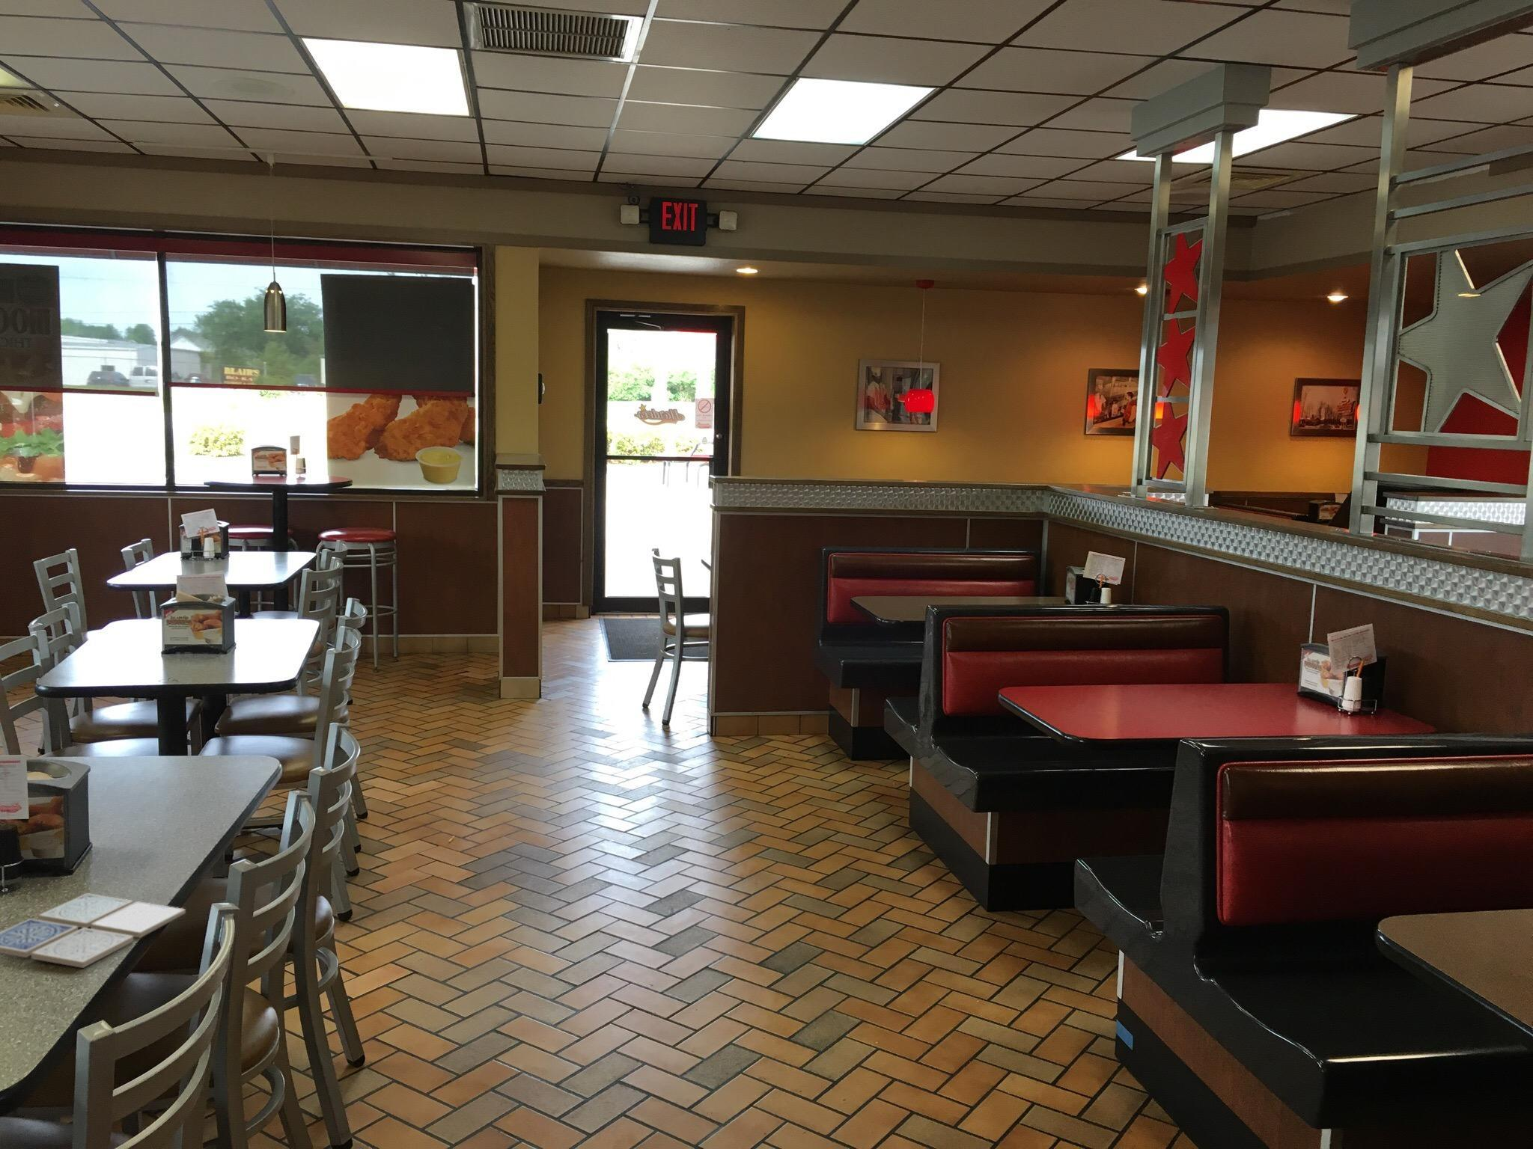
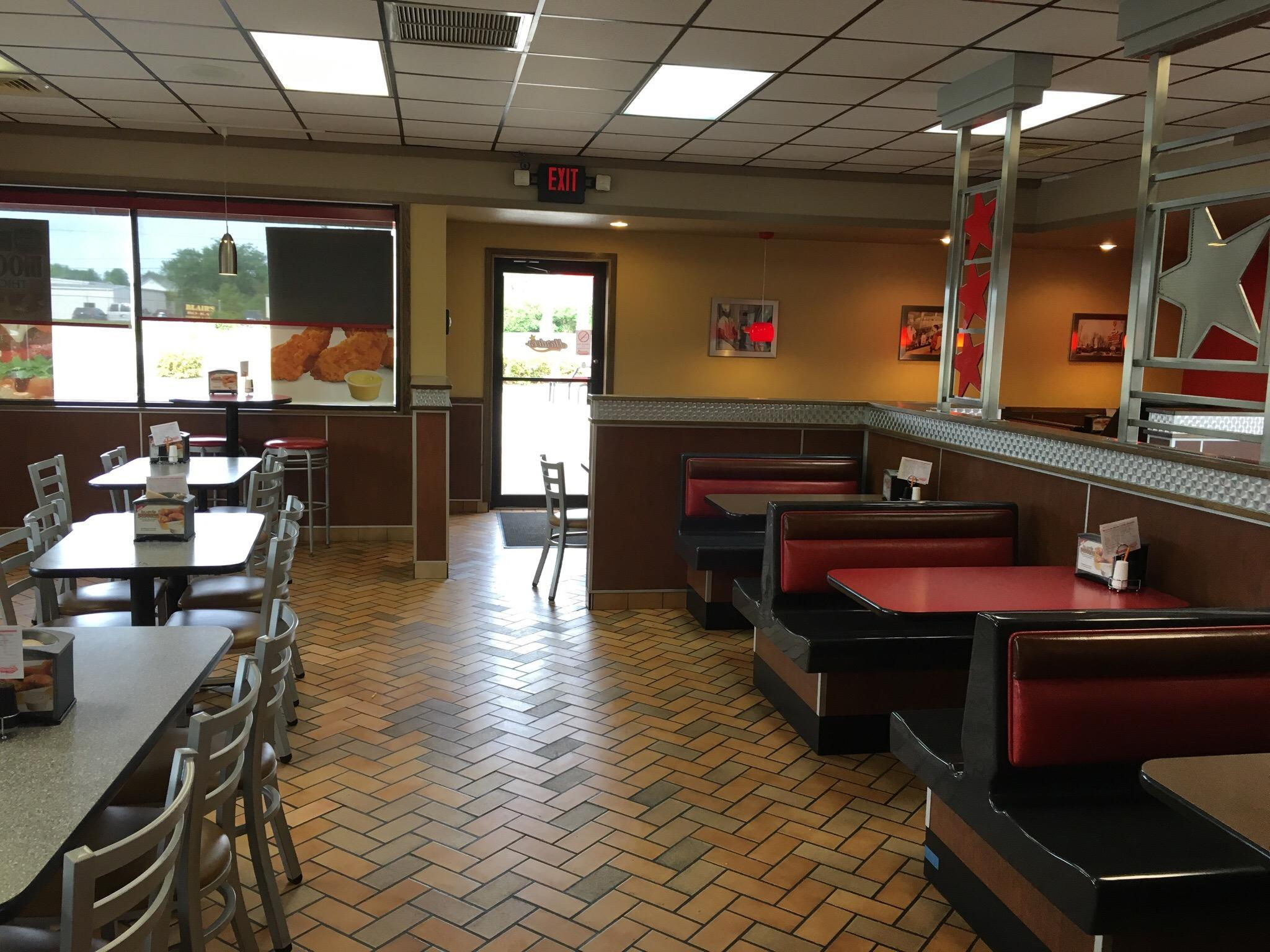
- drink coaster (84, 928)
